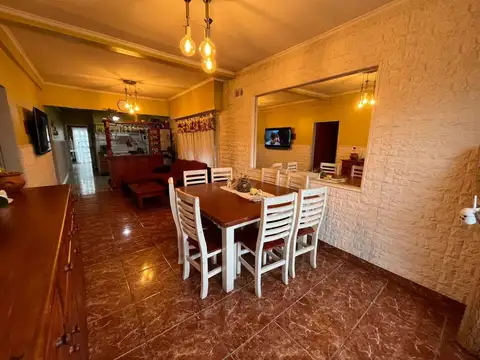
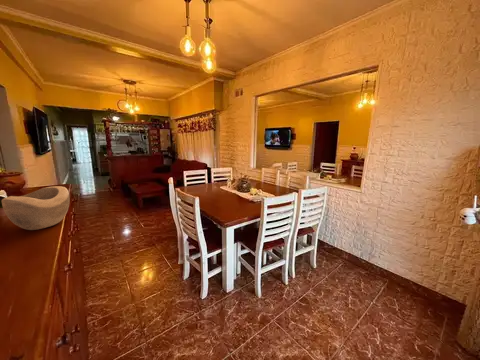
+ decorative bowl (40, 208)
